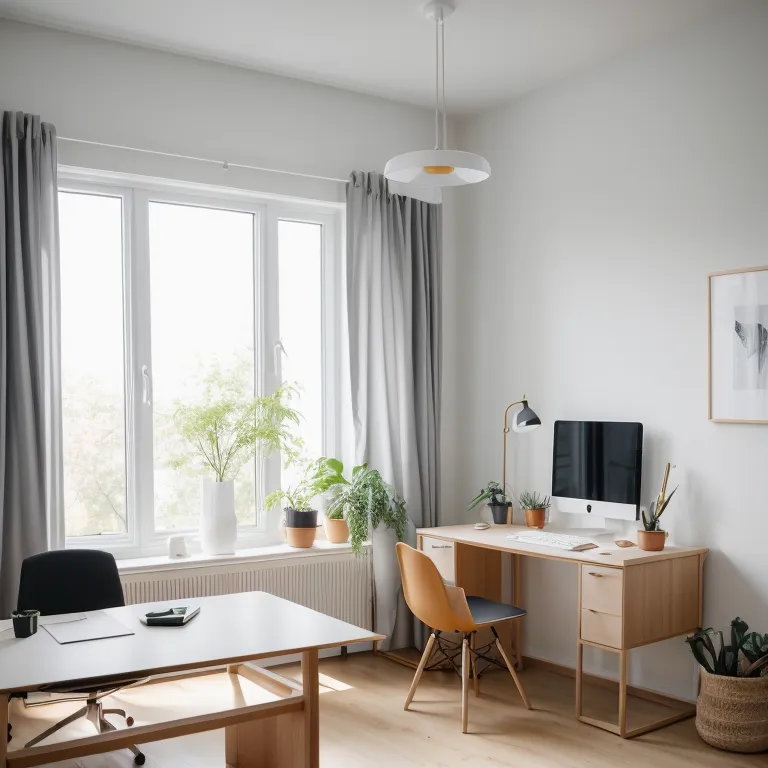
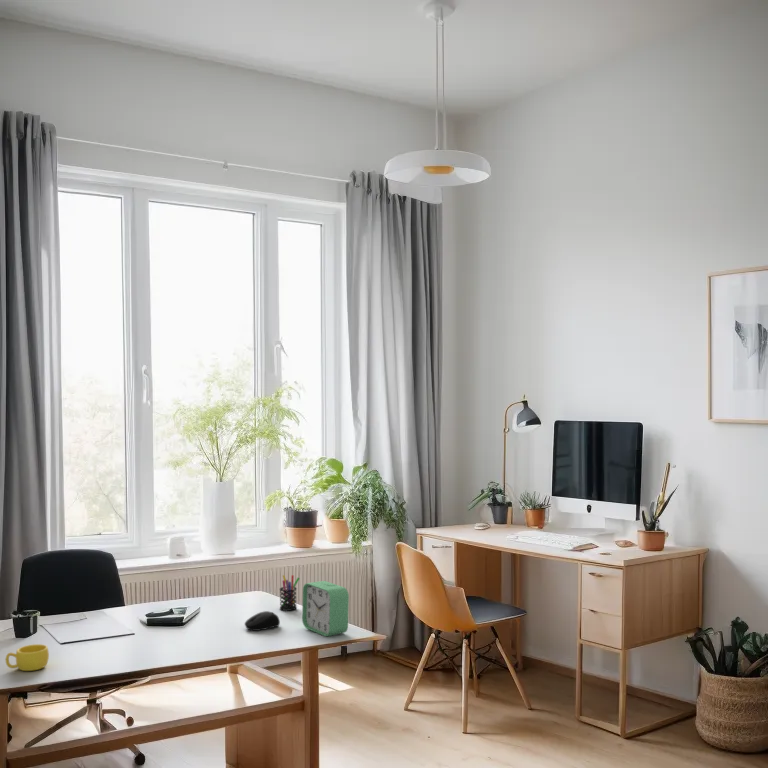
+ cup (27, 658)
+ computer mouse (262, 620)
+ pen holder (290, 591)
+ alarm clock (325, 607)
